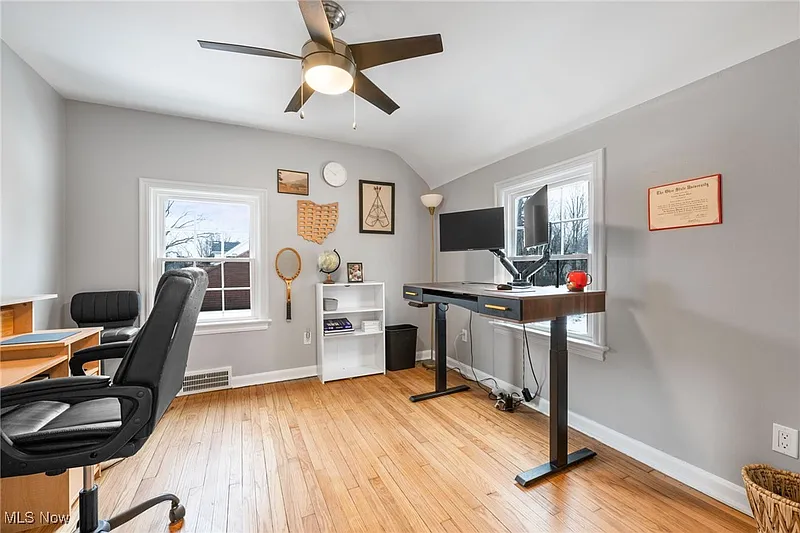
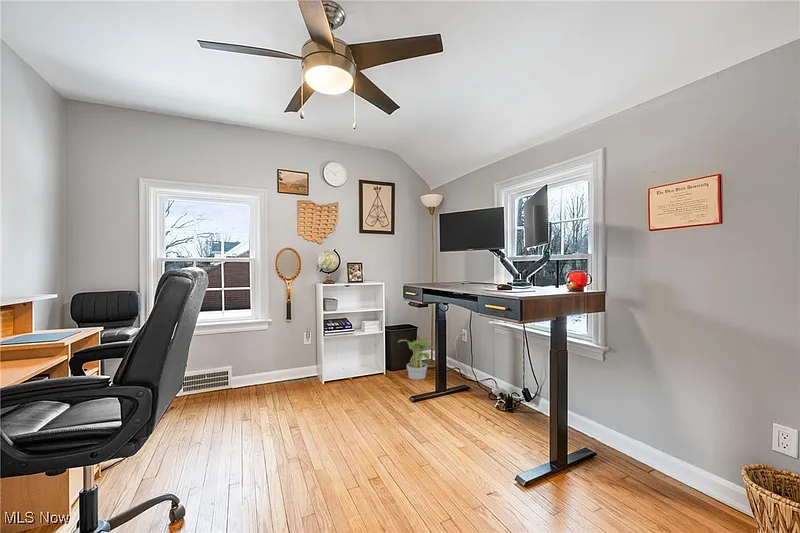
+ potted plant (416, 357)
